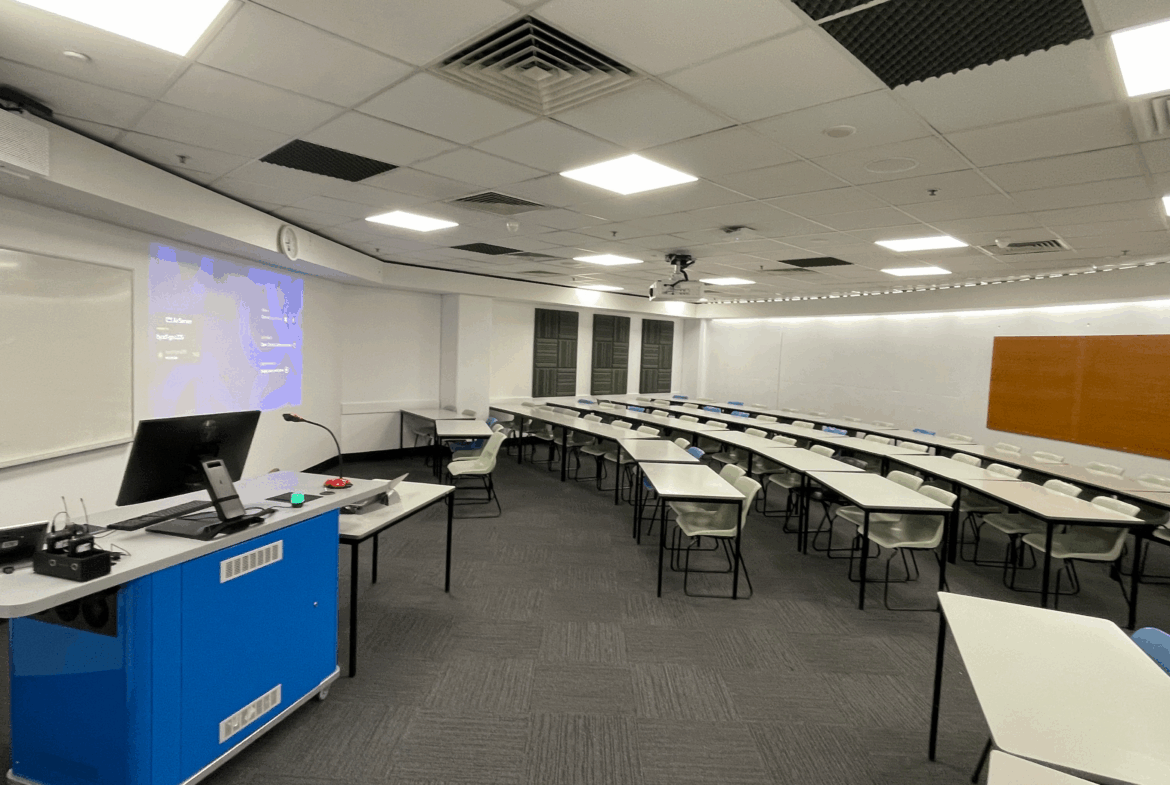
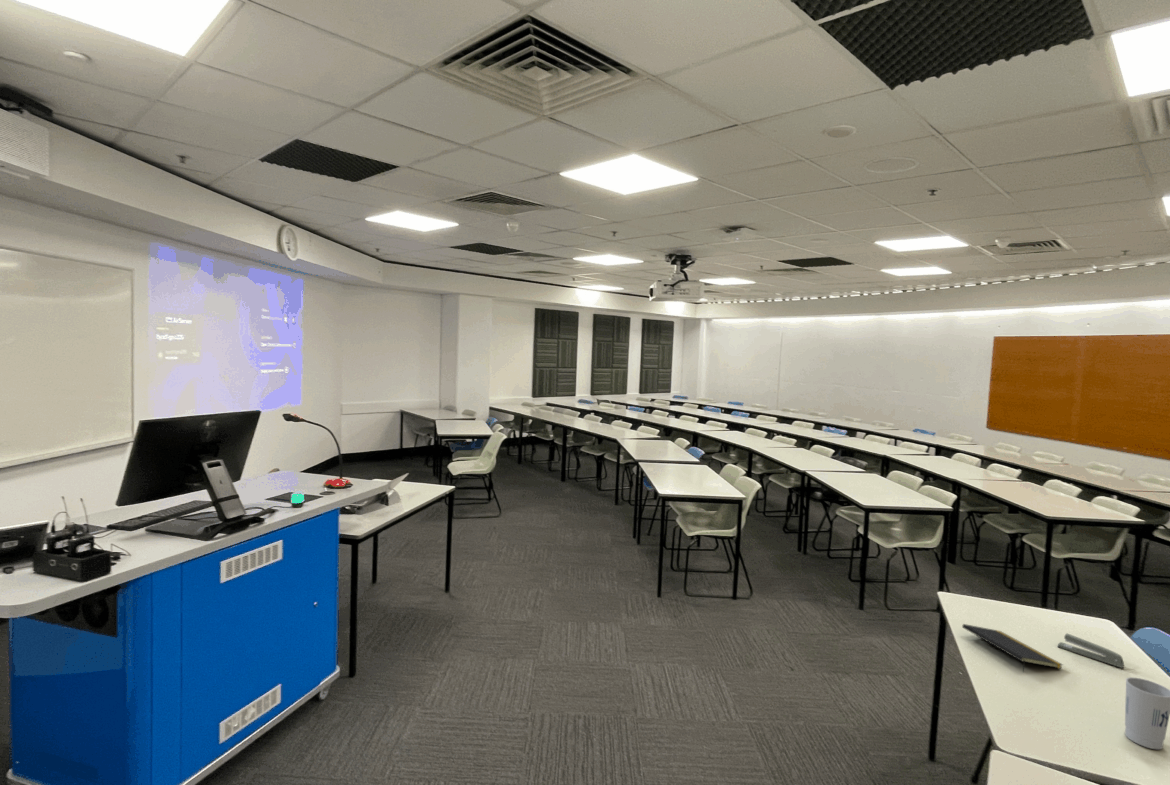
+ notepad (1010, 645)
+ cup (1146, 713)
+ stapler (1090, 648)
